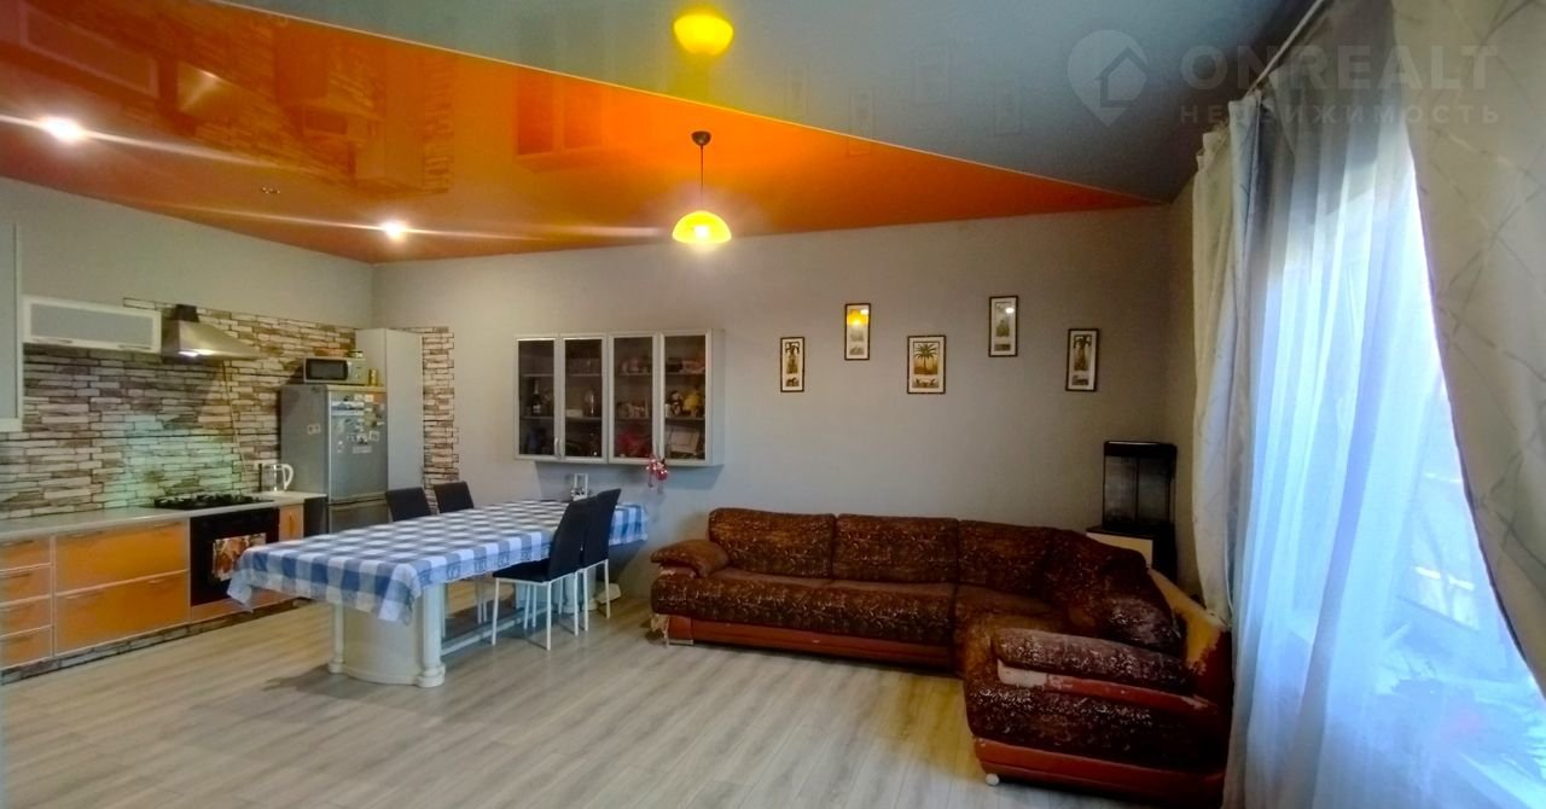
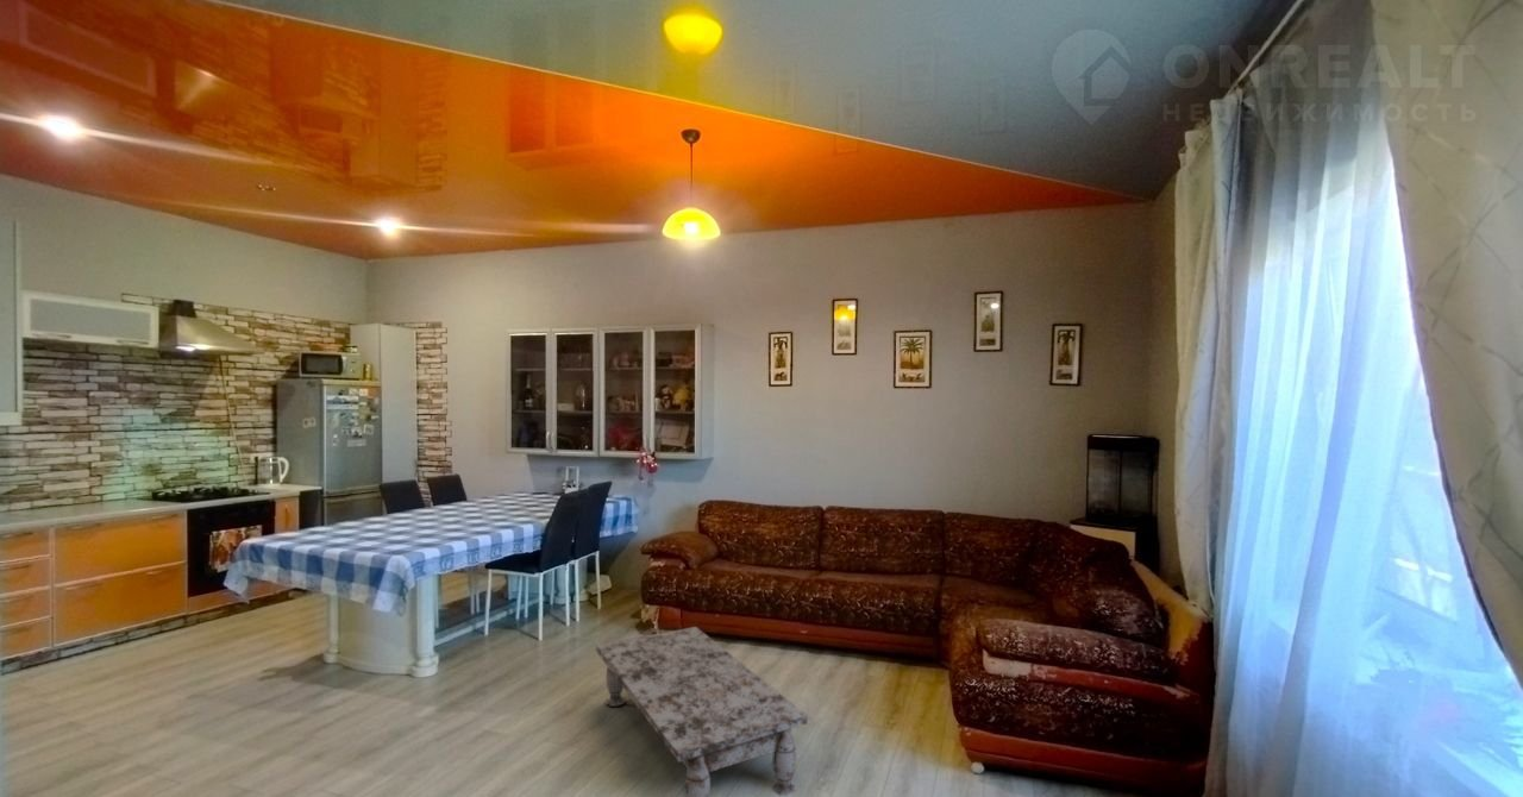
+ coffee table (689, 708)
